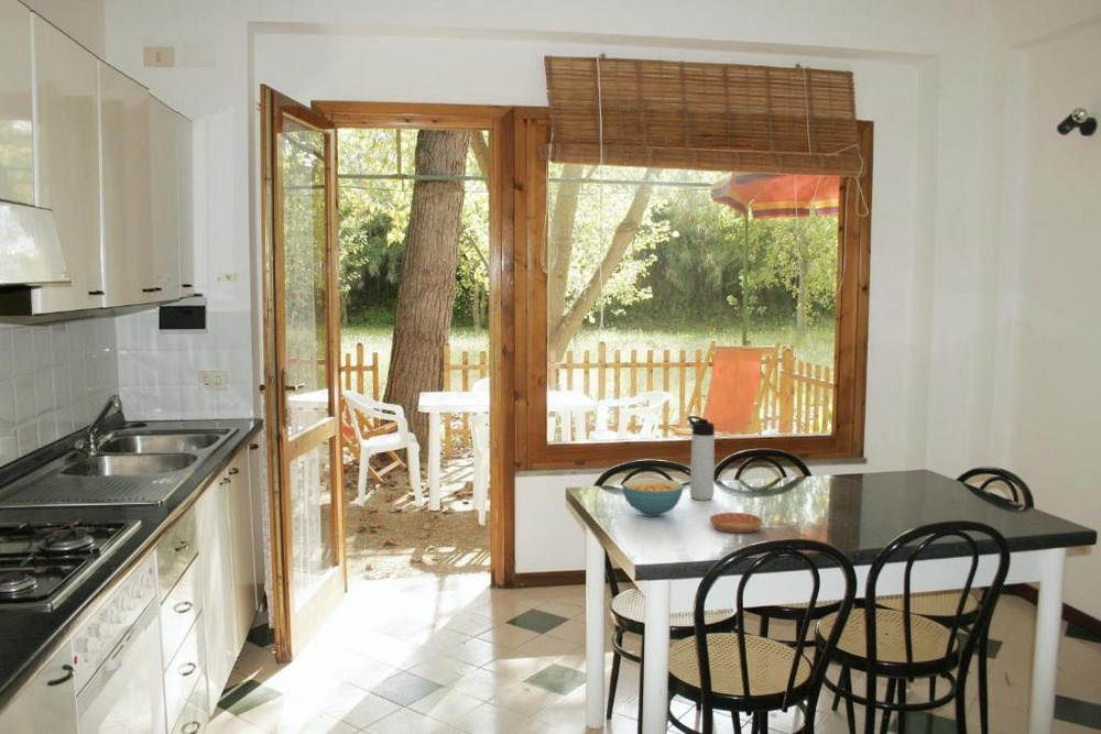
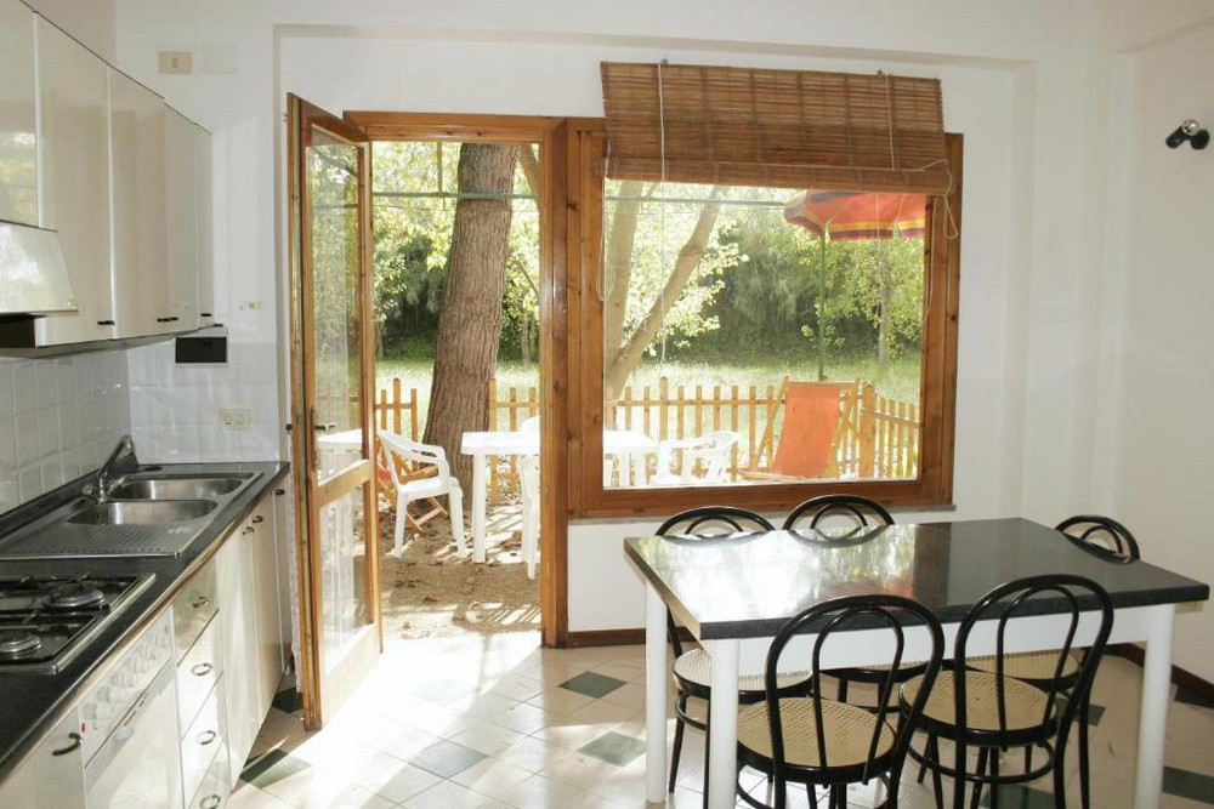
- thermos bottle (699, 457)
- saucer (735, 523)
- cereal bowl (652, 499)
